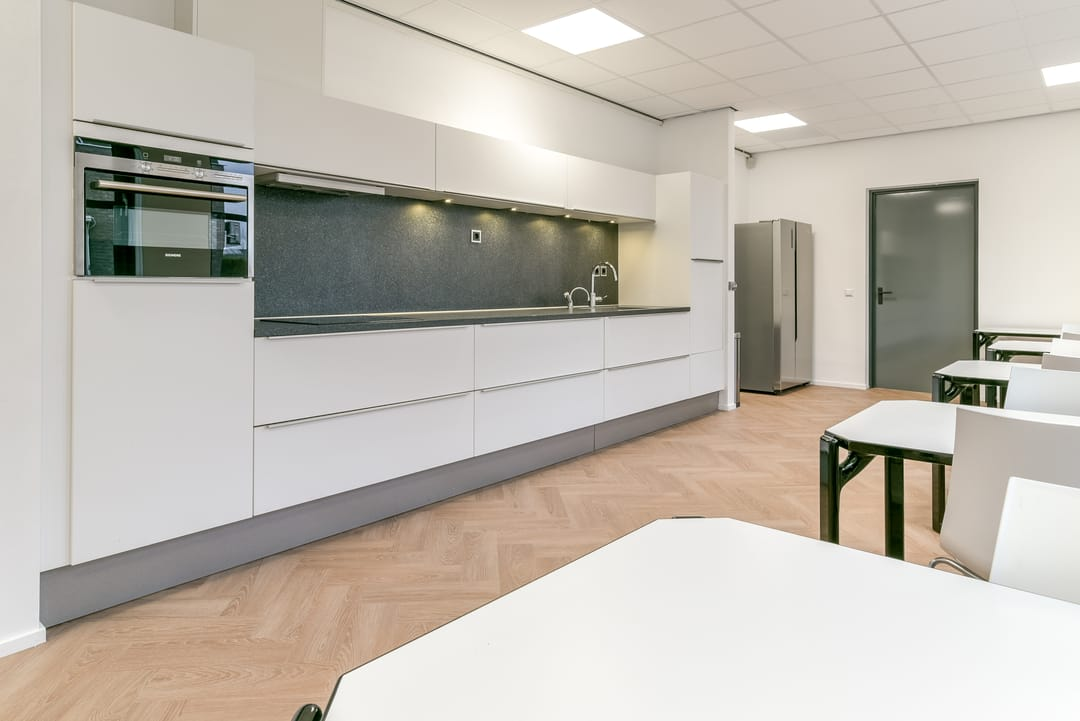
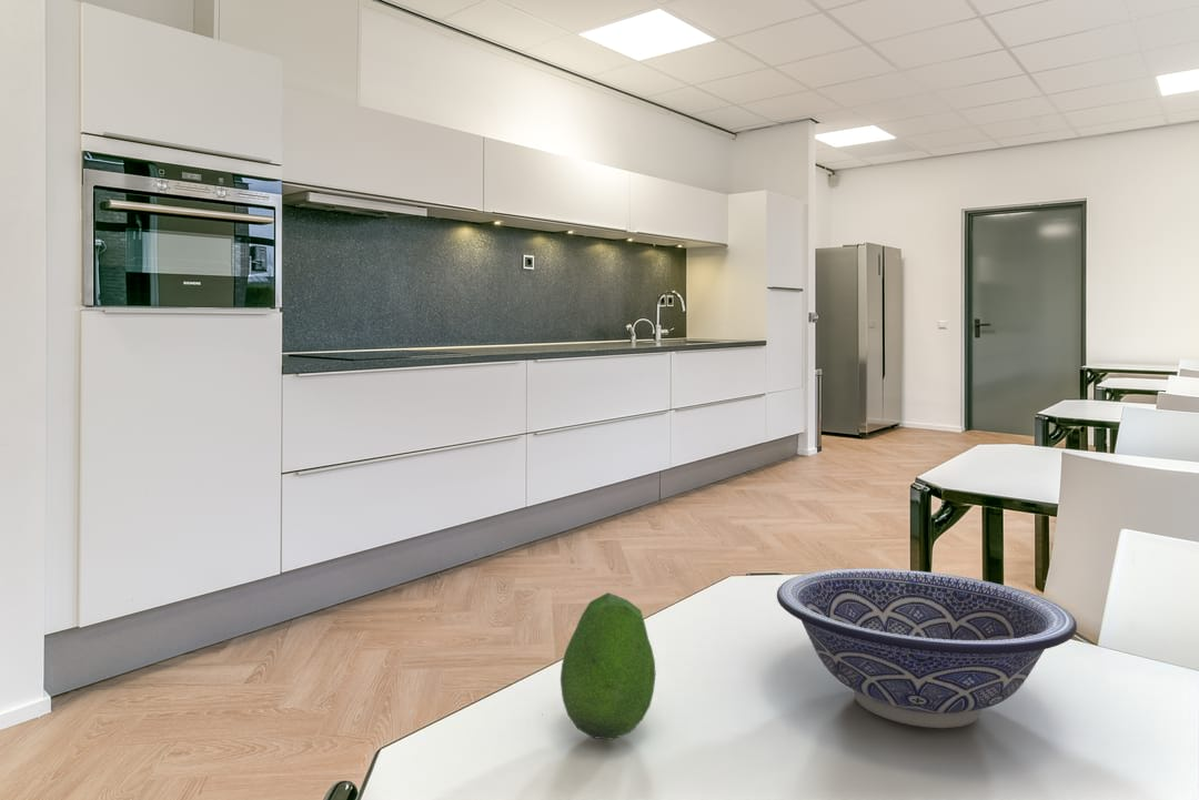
+ fruit (607, 662)
+ decorative bowl (915, 651)
